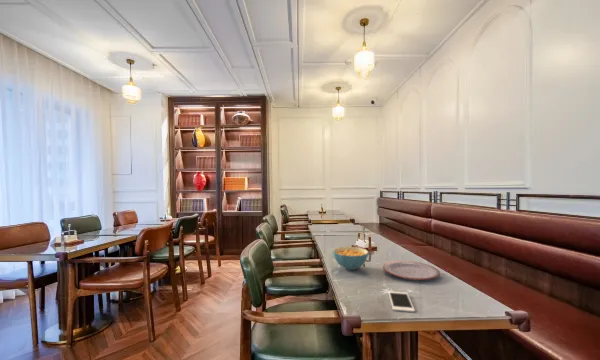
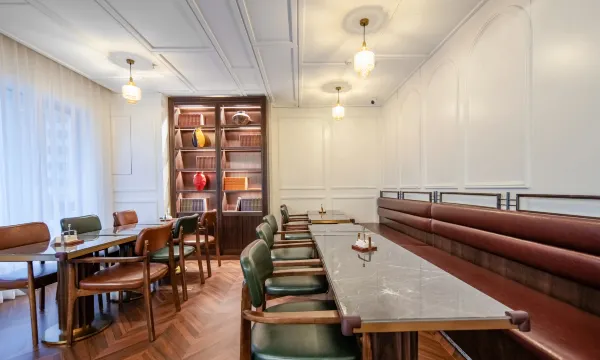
- cereal bowl (350, 259)
- plate (410, 270)
- cell phone (400, 300)
